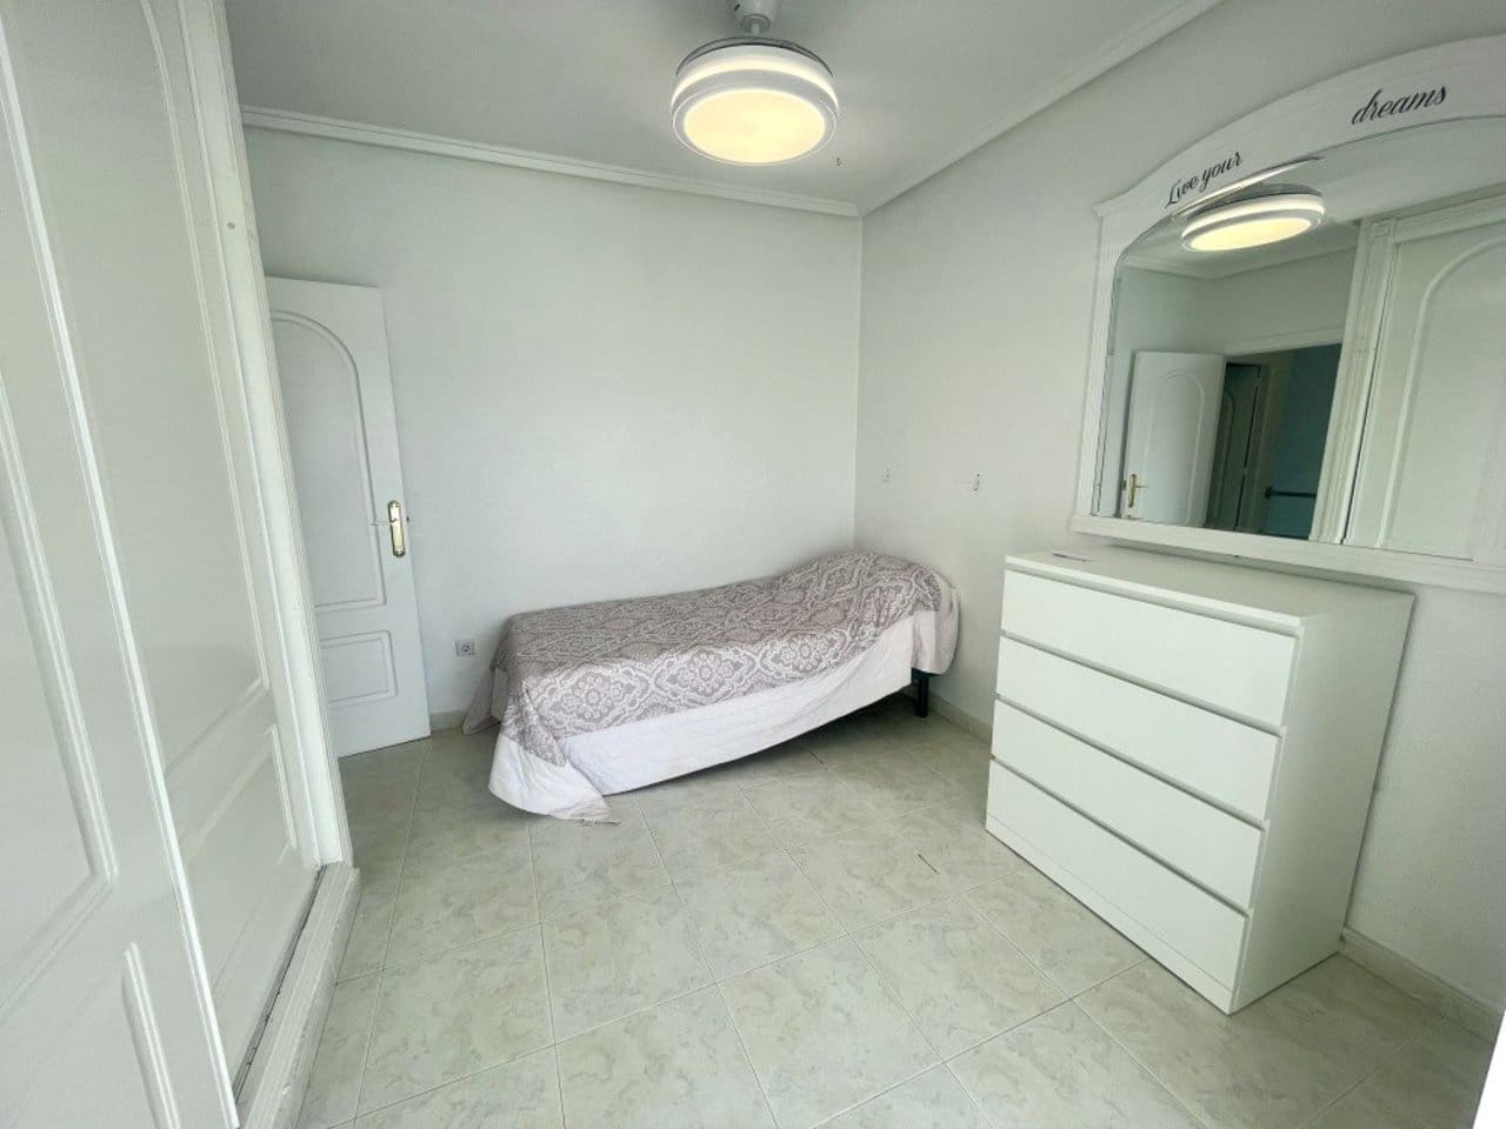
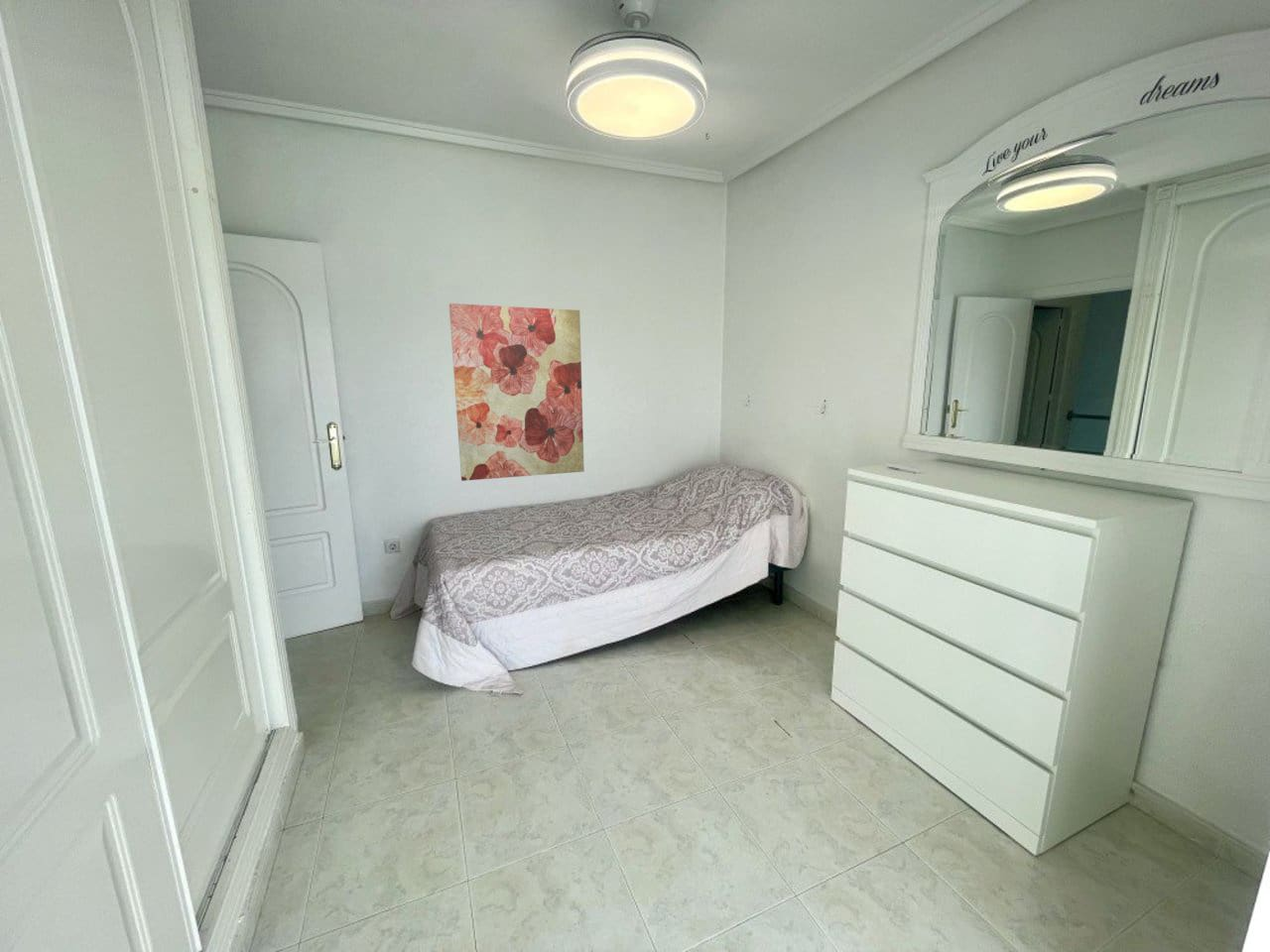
+ wall art (521, 394)
